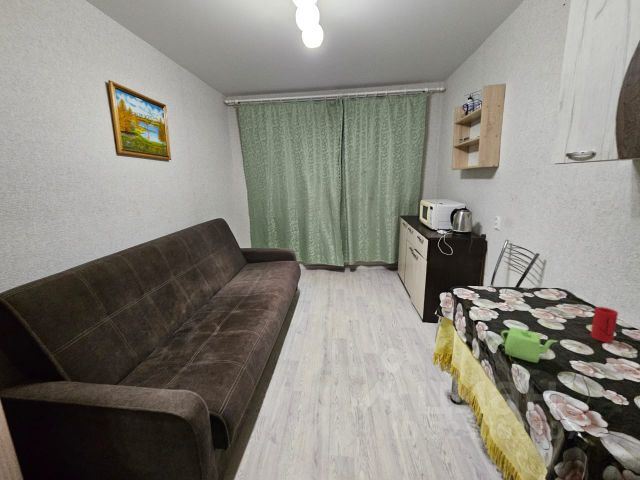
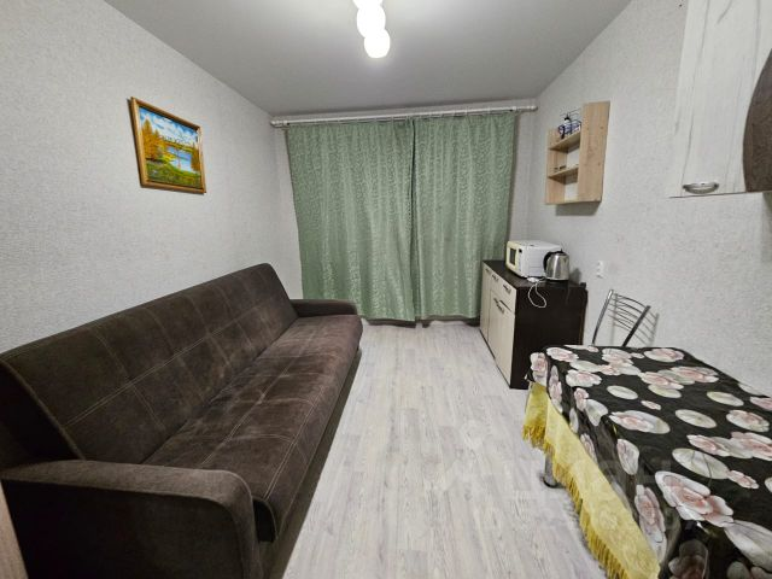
- cup (604, 324)
- teapot (527, 343)
